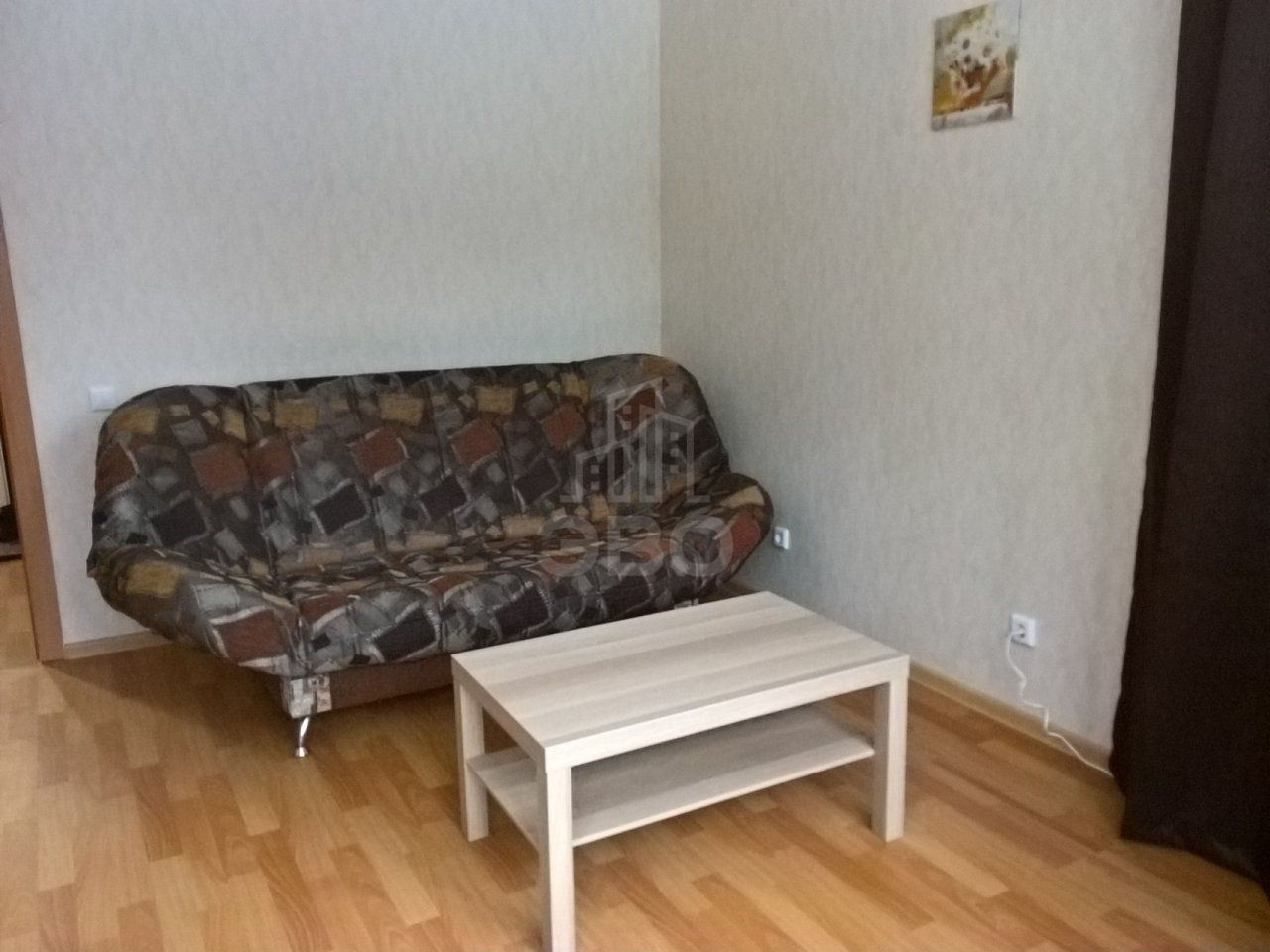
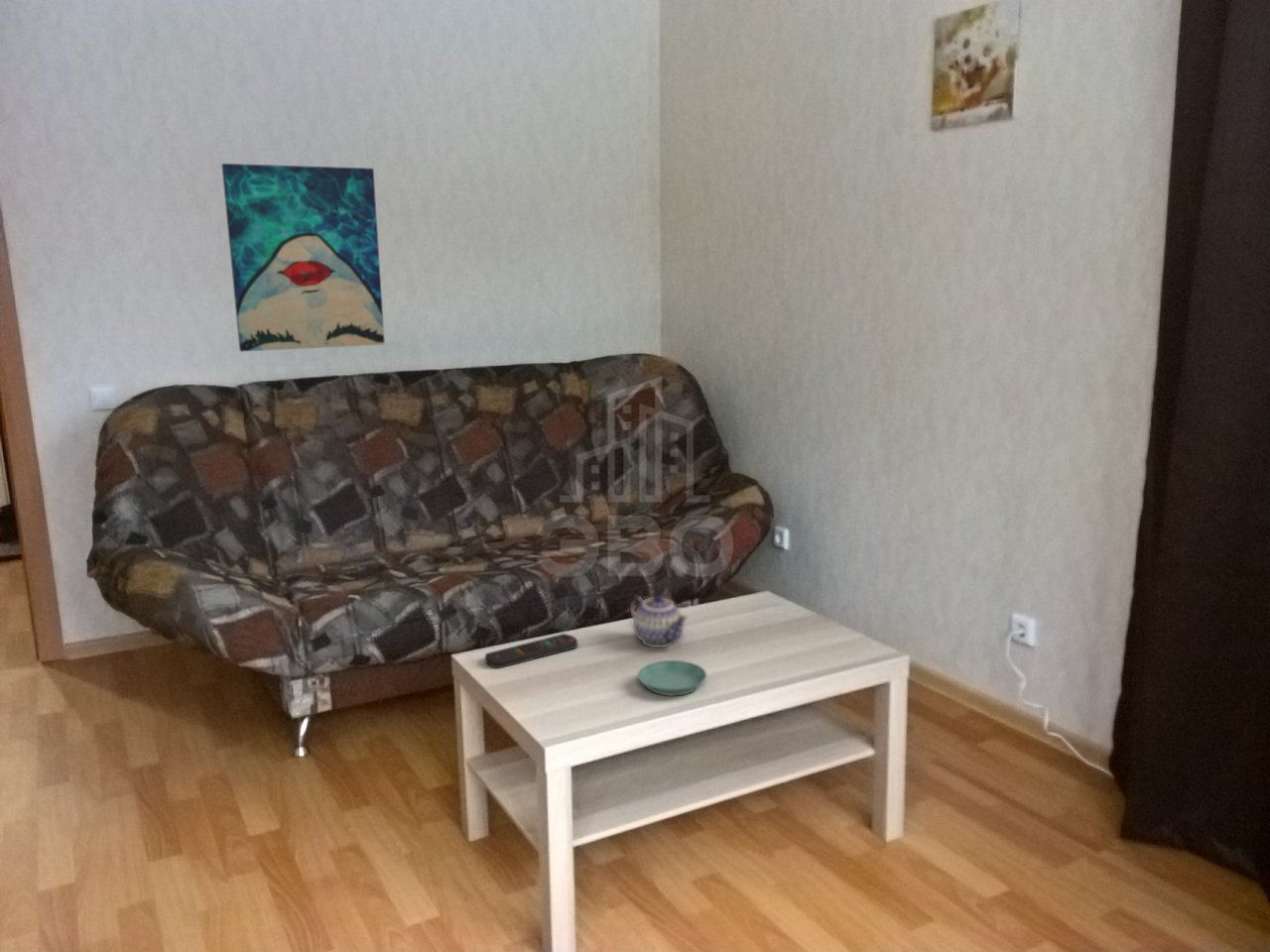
+ remote control (532, 650)
+ wall art (307, 258)
+ saucer (672, 679)
+ teapot (658, 618)
